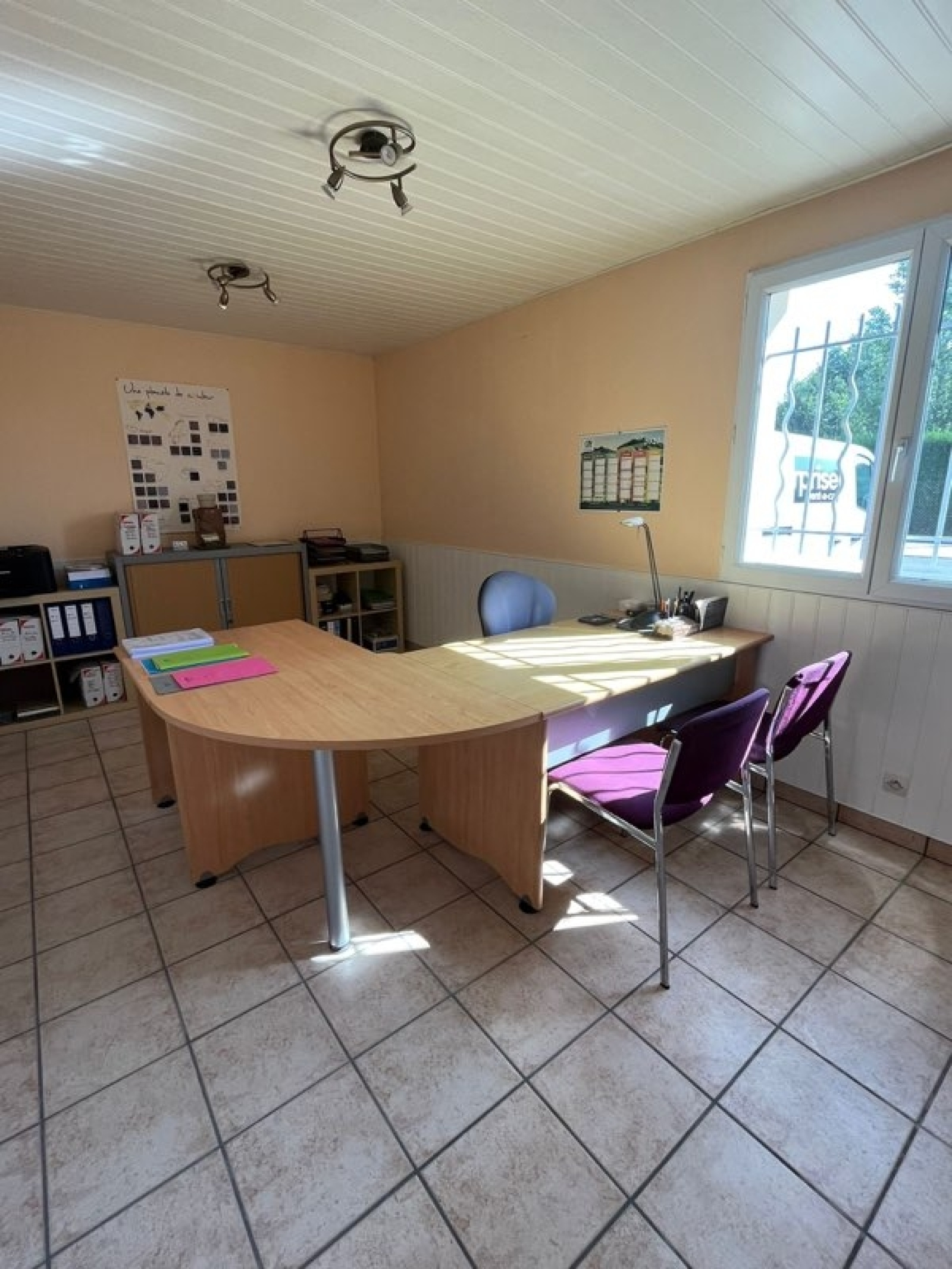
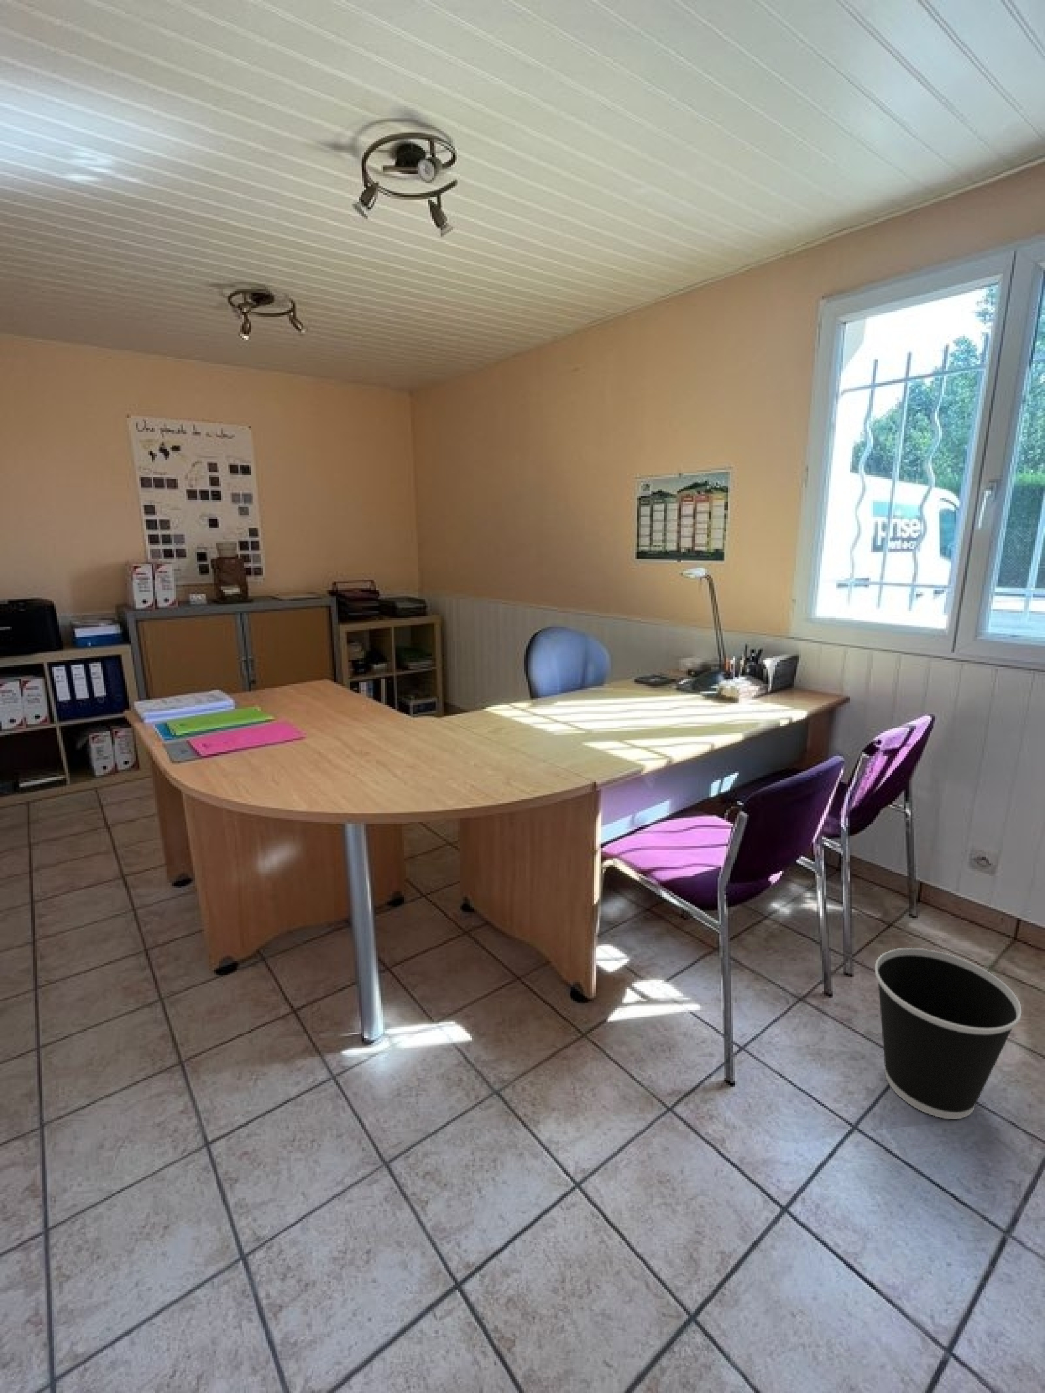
+ wastebasket (936, 1036)
